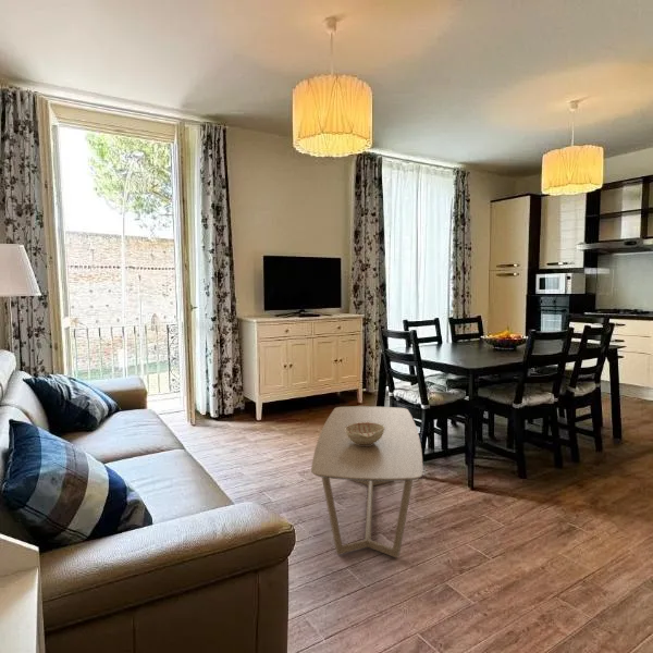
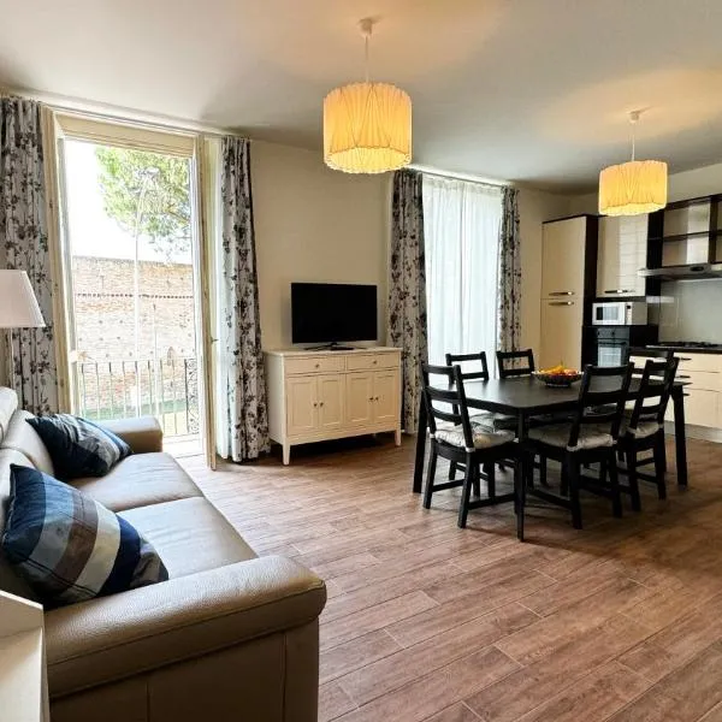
- coffee table (369, 472)
- decorative bowl (365, 433)
